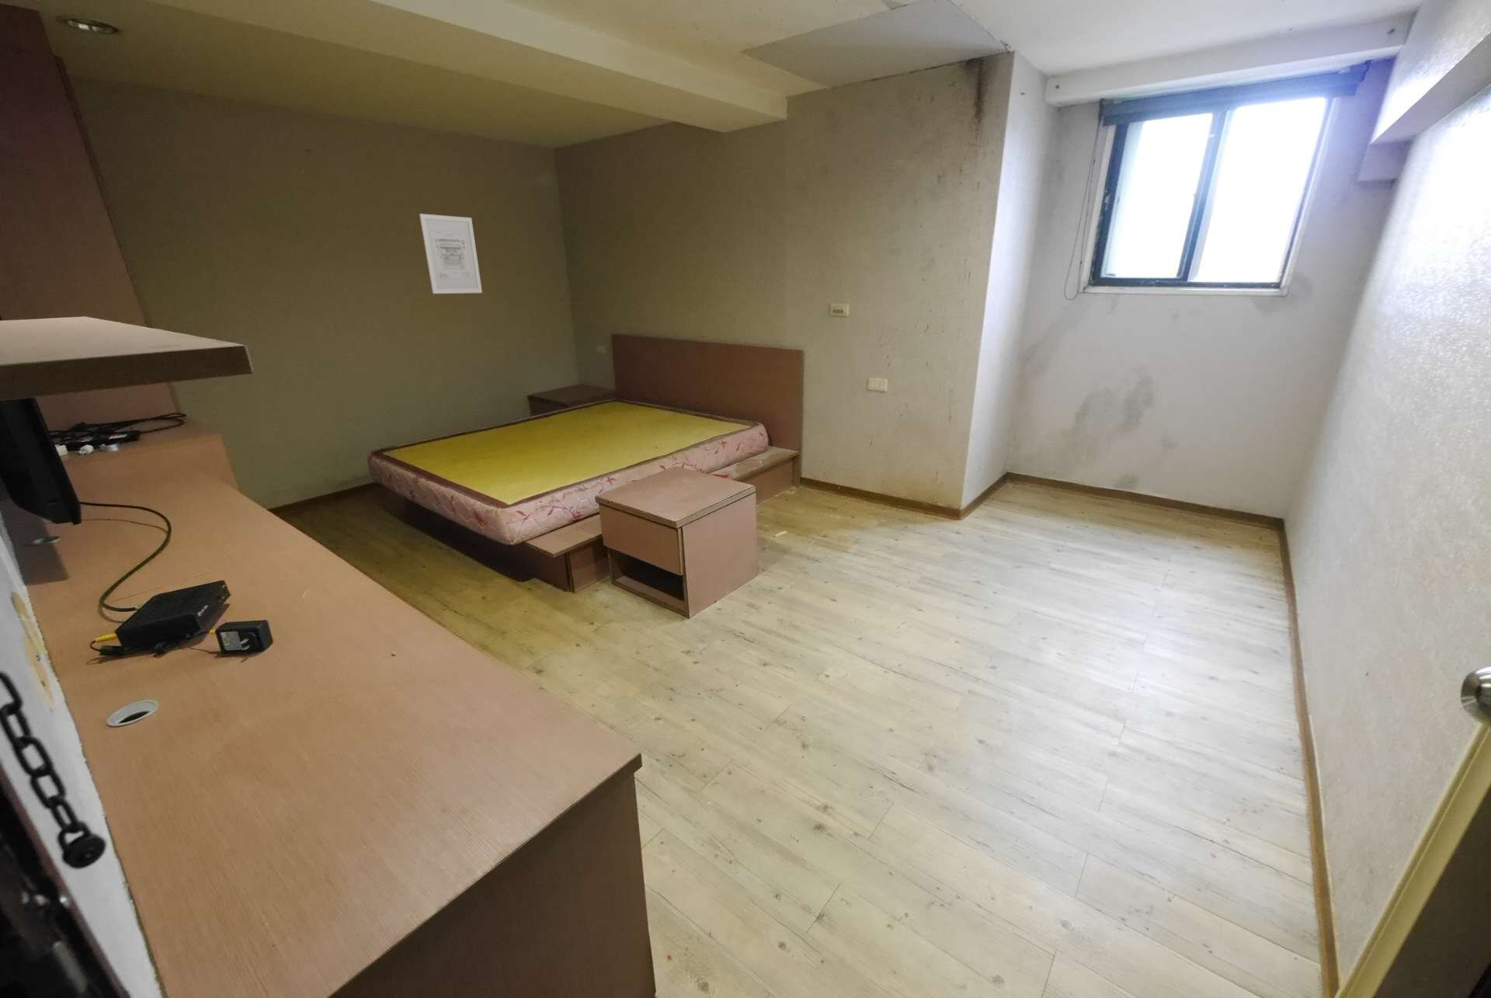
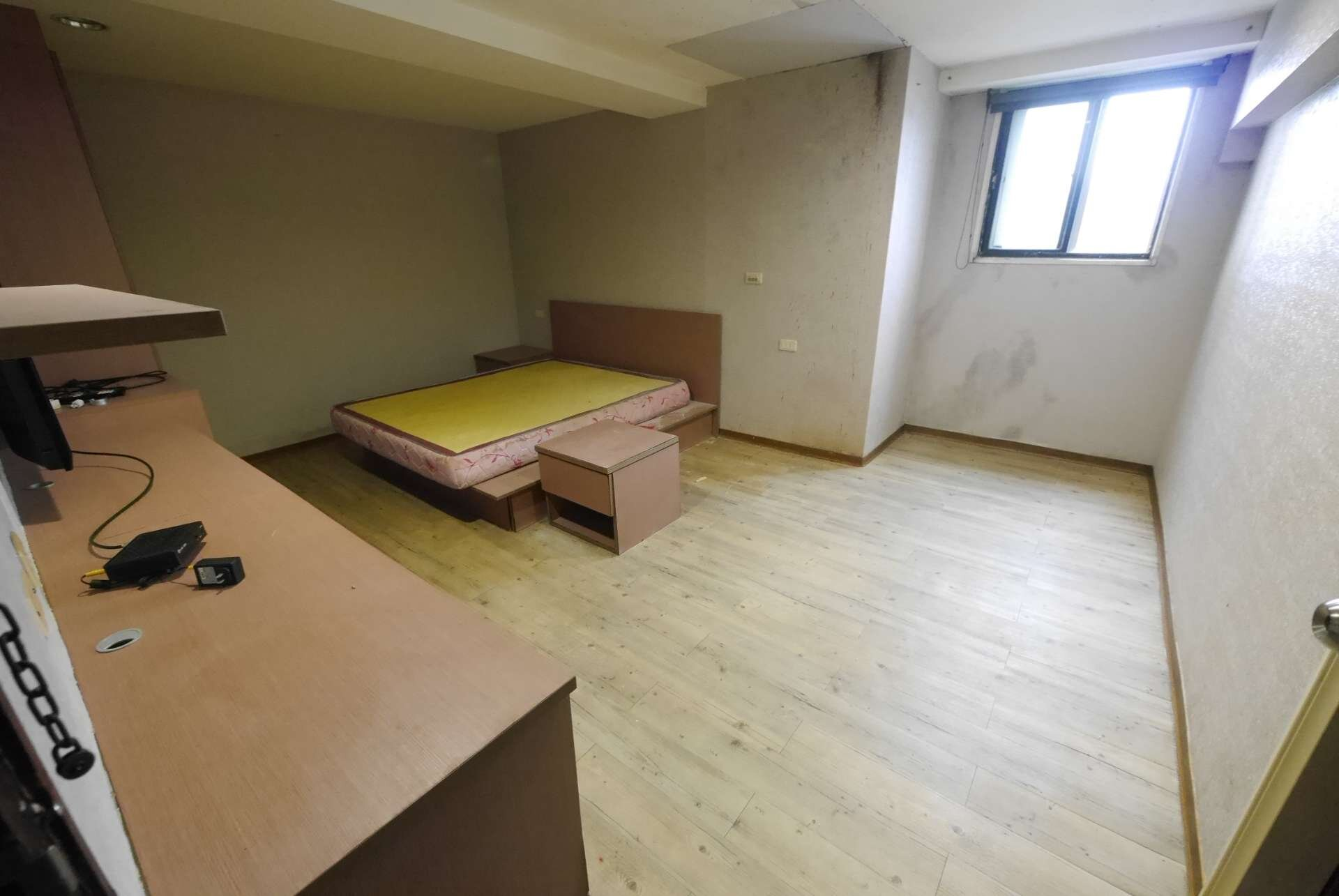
- wall art (452, 255)
